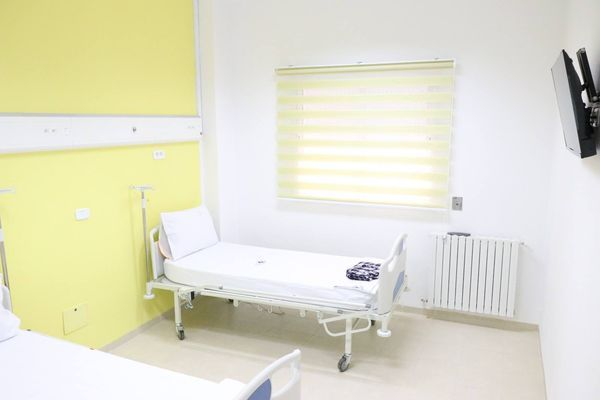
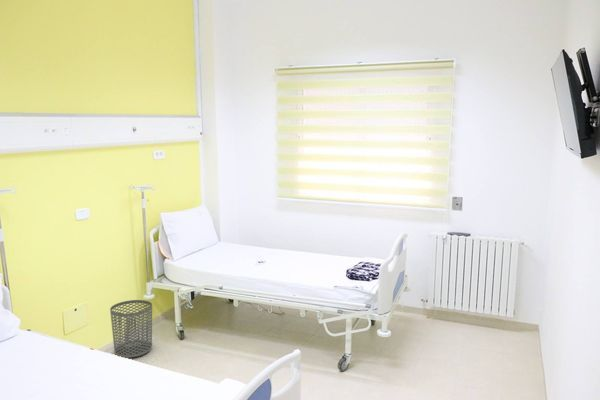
+ waste bin (132, 329)
